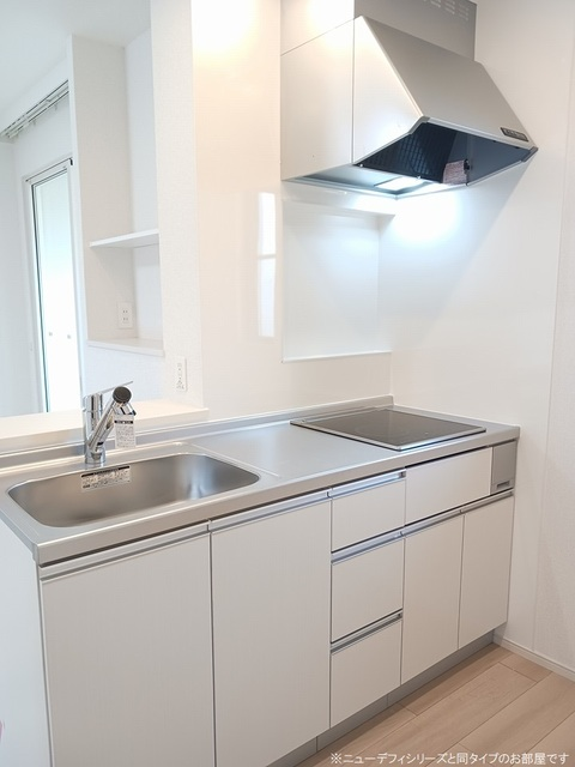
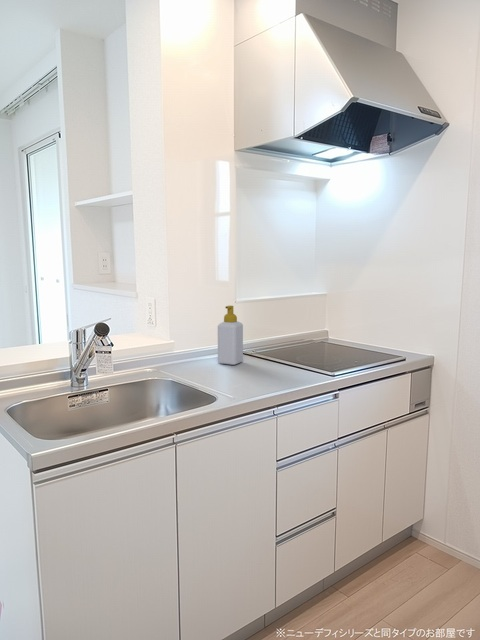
+ soap bottle (230, 334)
